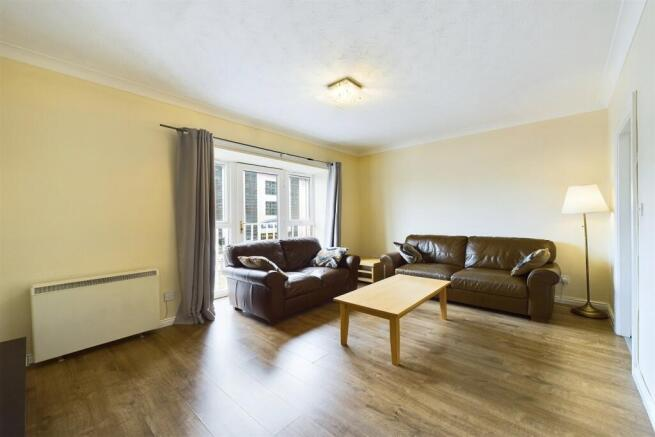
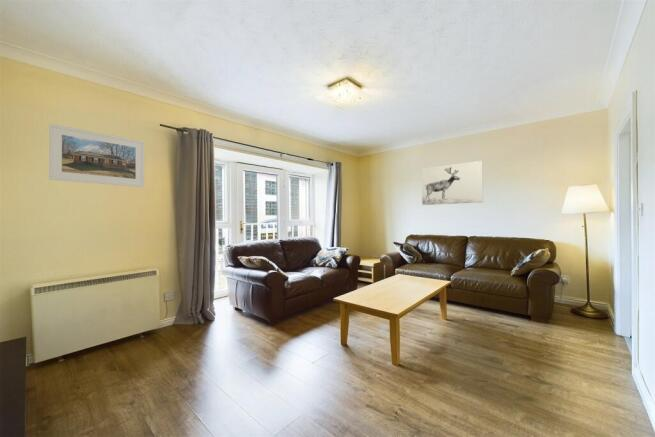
+ wall art (450, 184)
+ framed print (101, 158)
